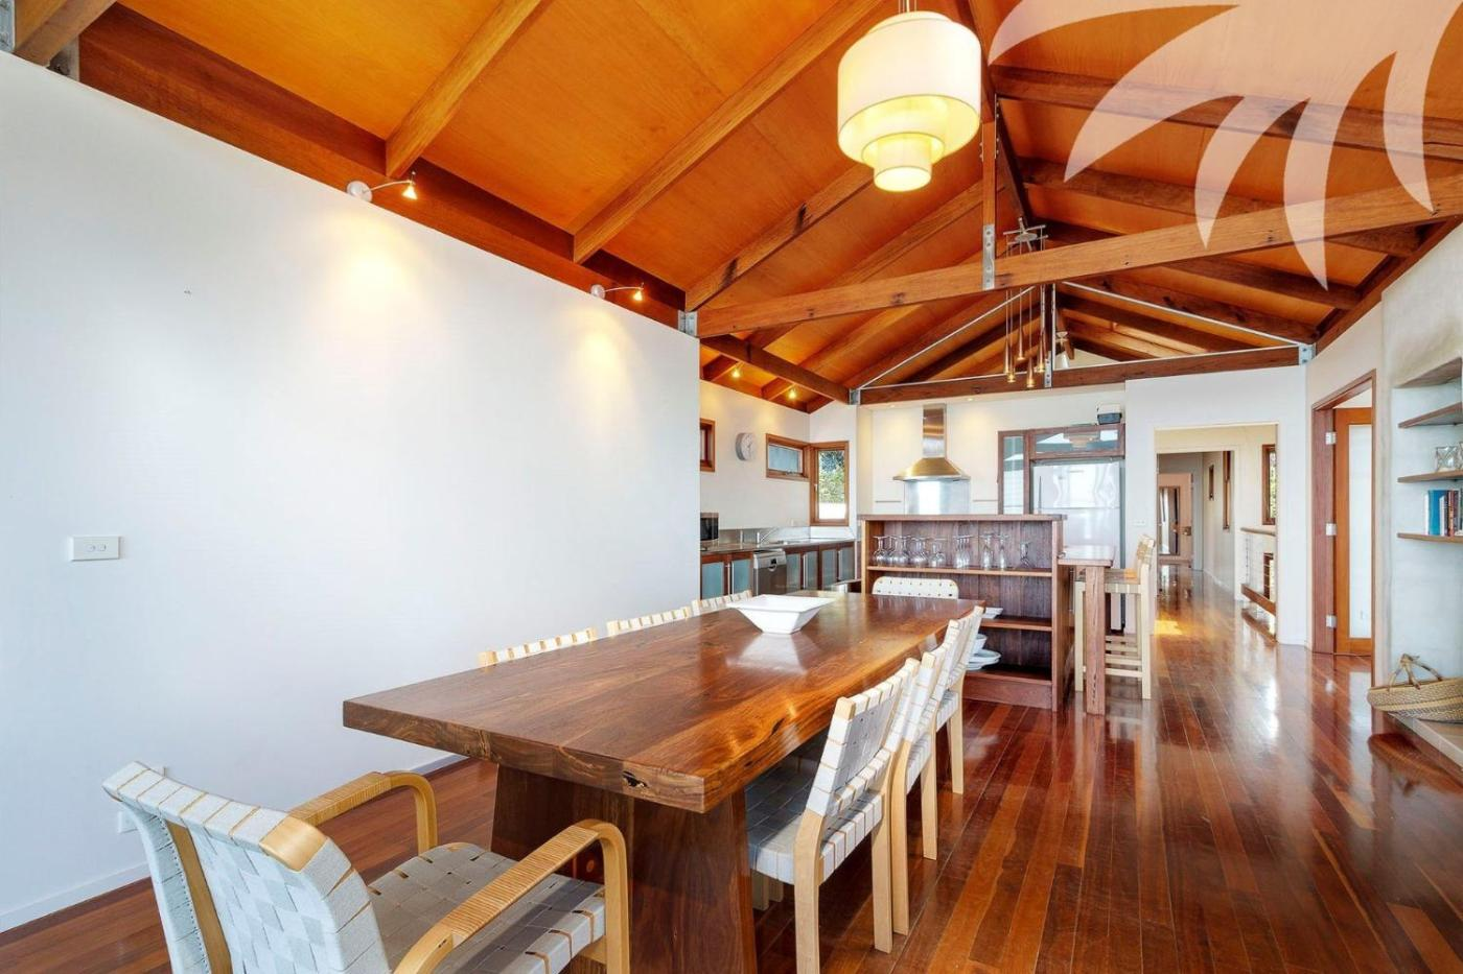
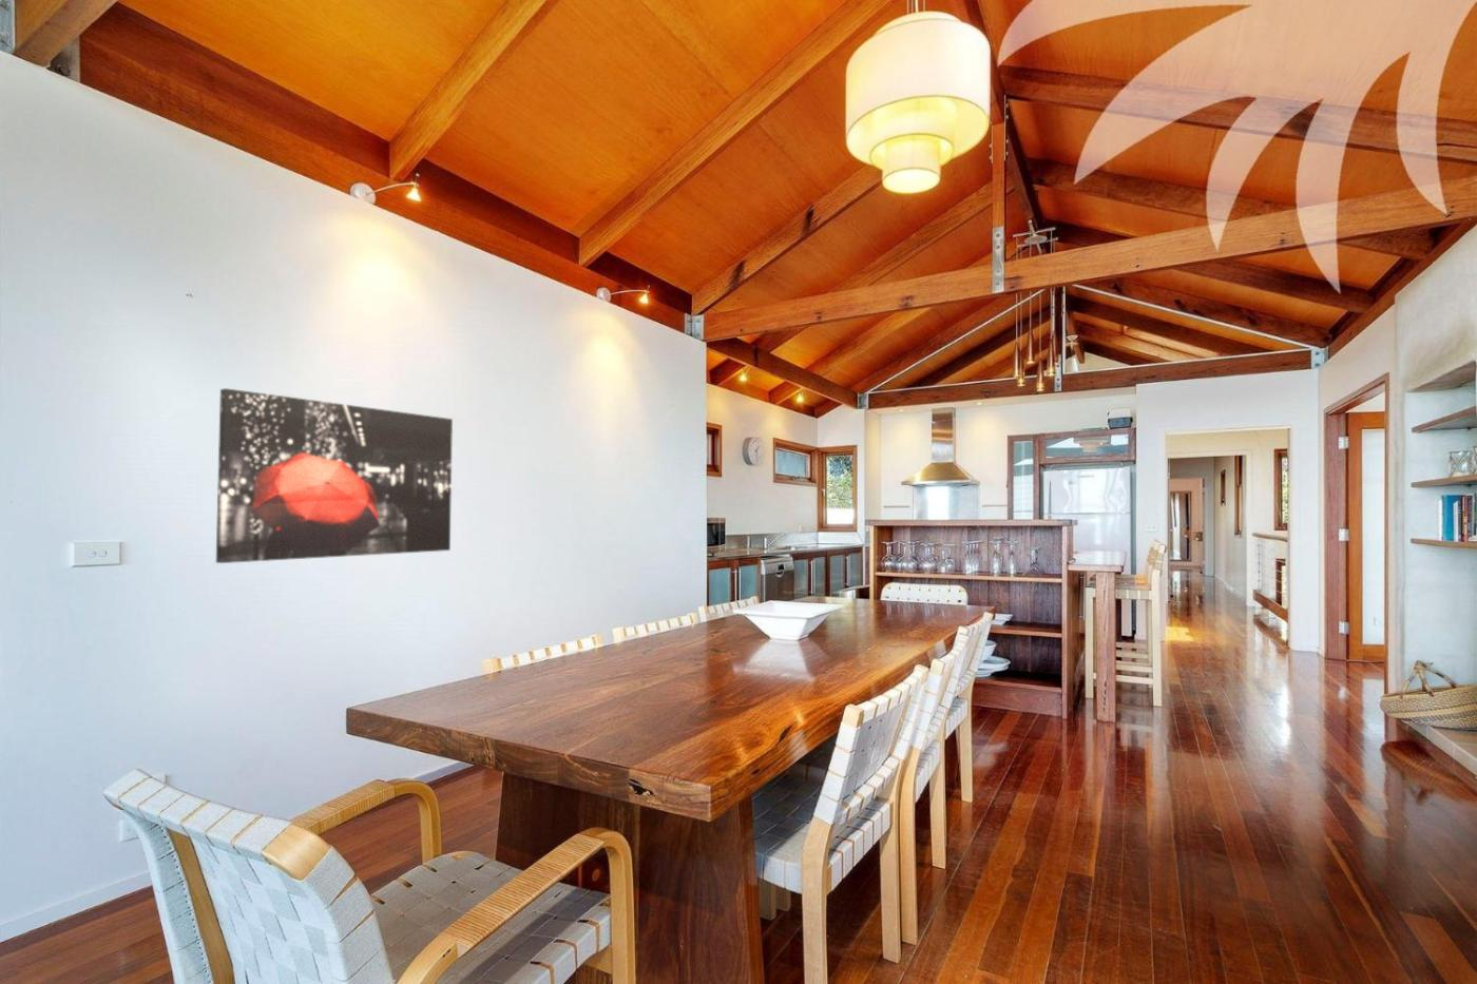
+ wall art (350, 480)
